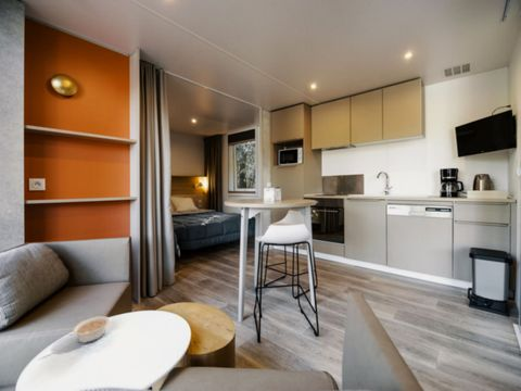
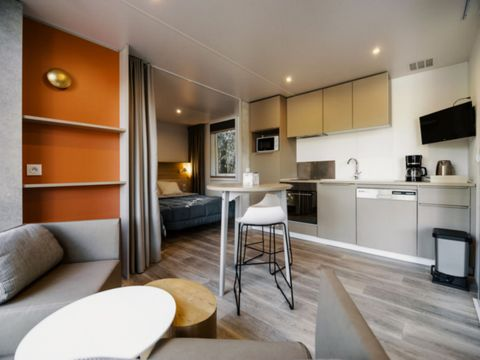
- legume (91, 329)
